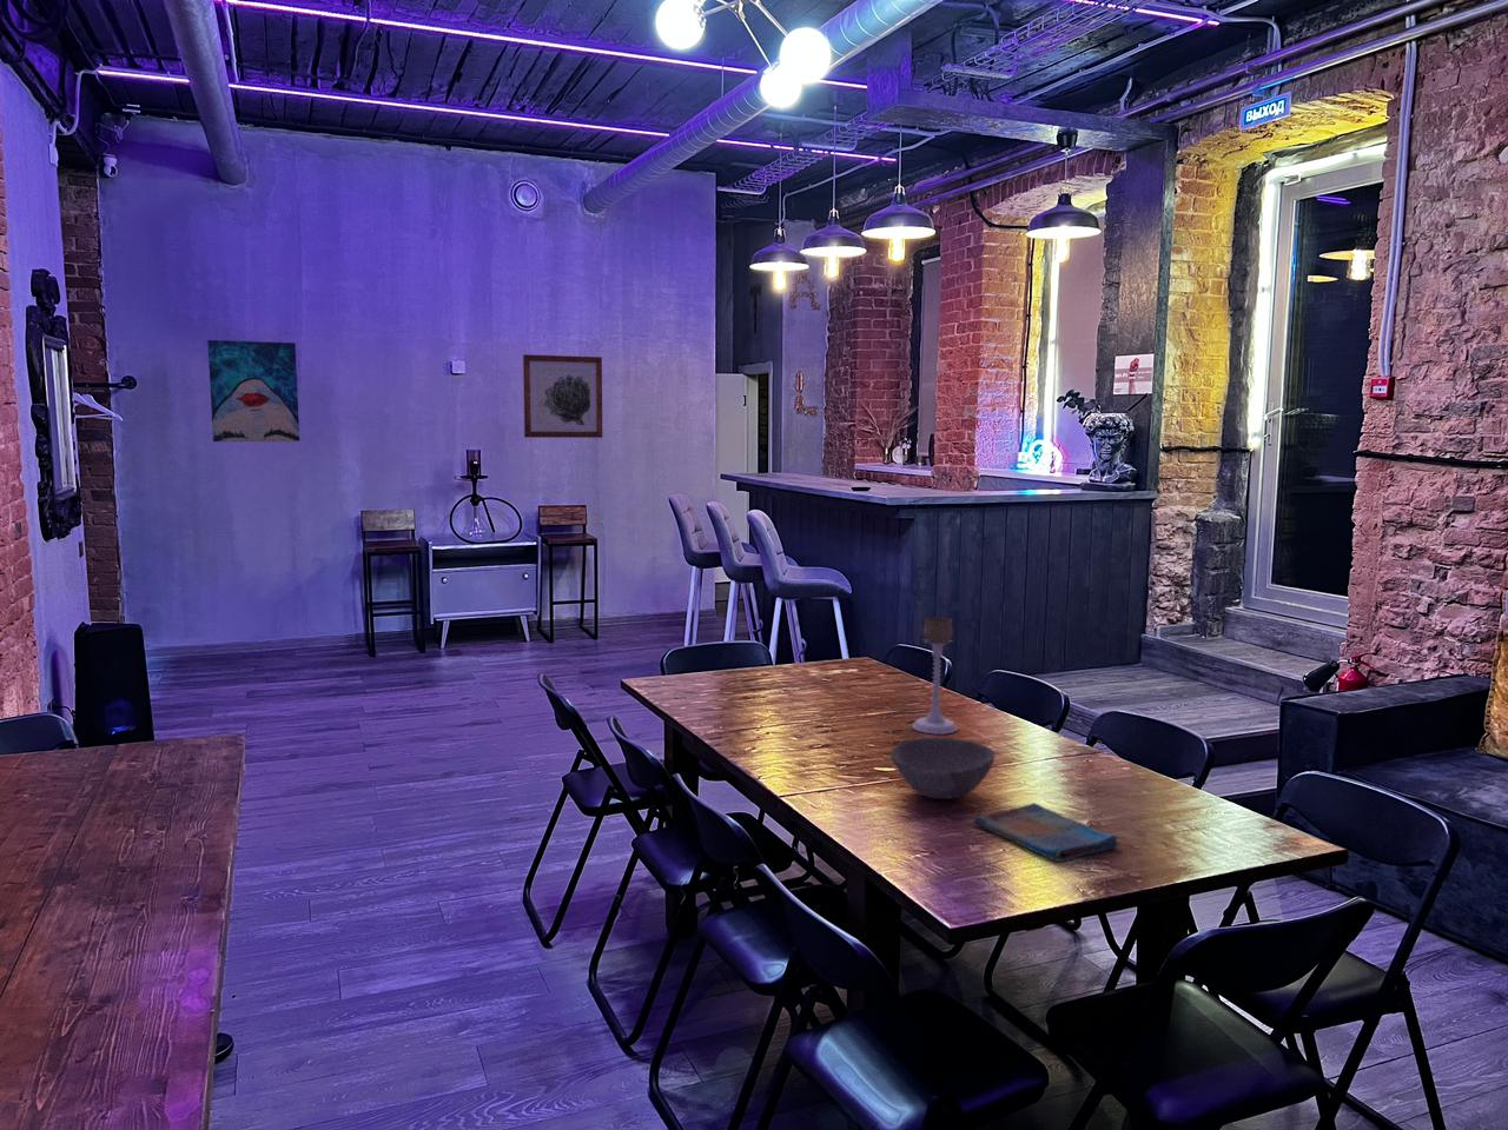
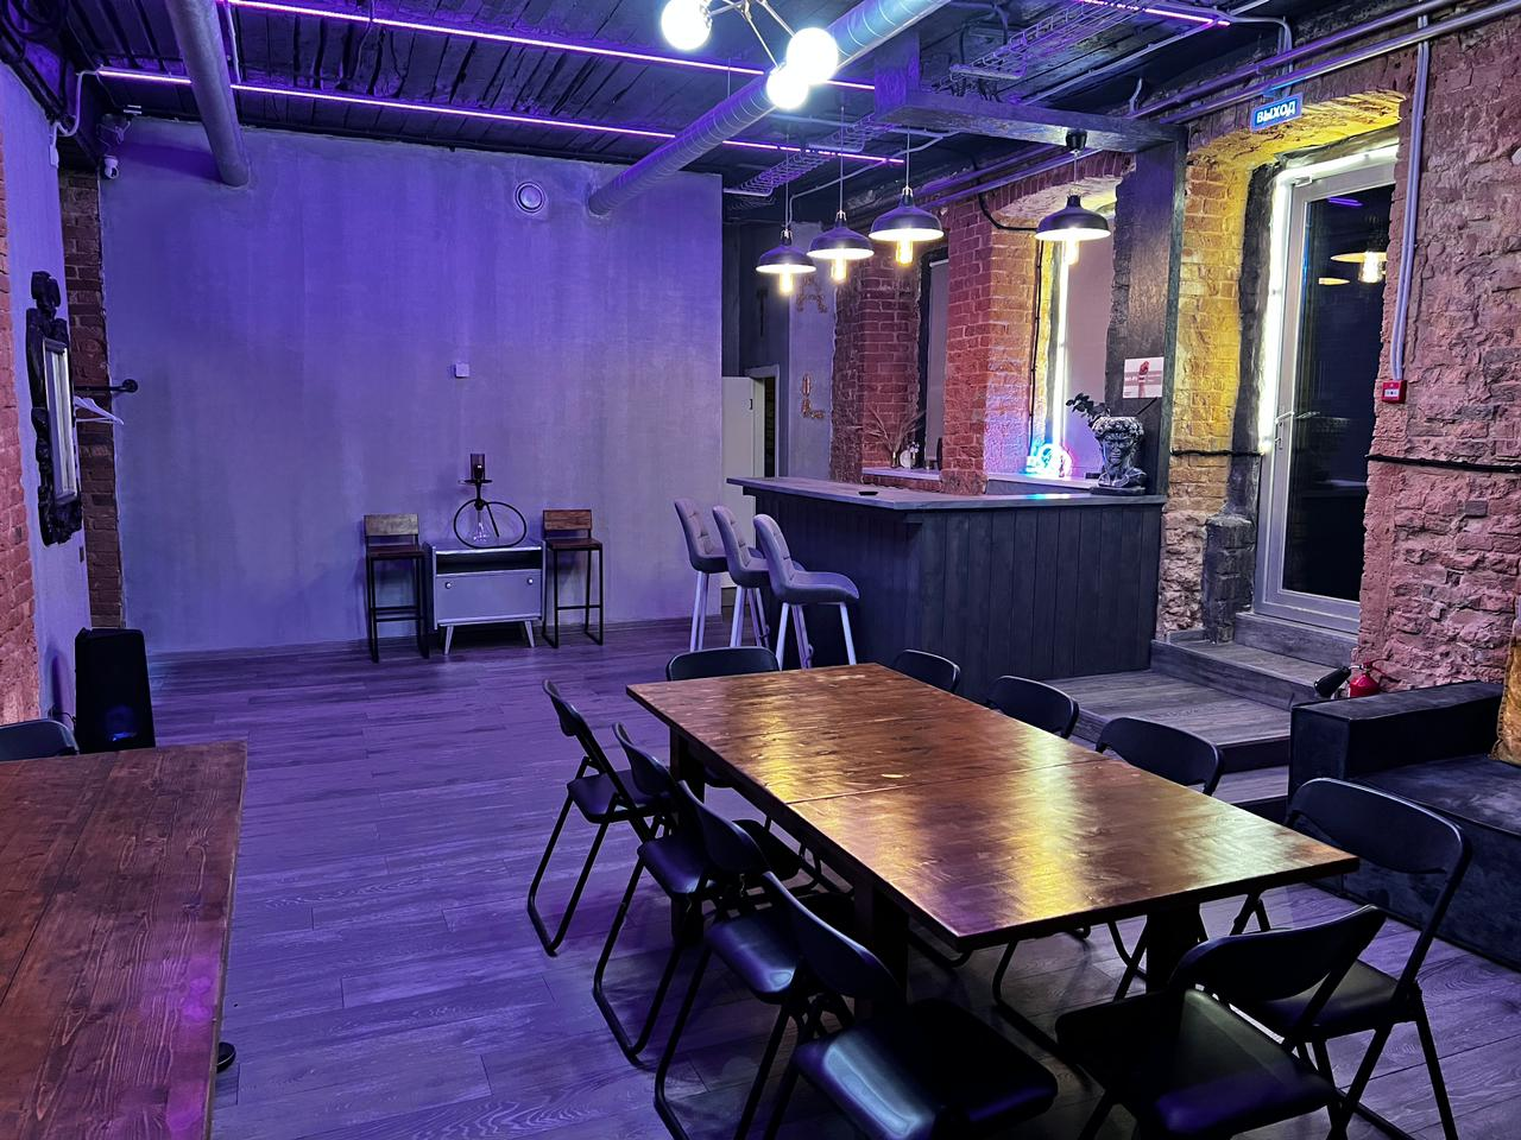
- candle holder (937, 673)
- wall art (254, 392)
- dish towel (1044, 830)
- wall art (563, 396)
- bowl (940, 773)
